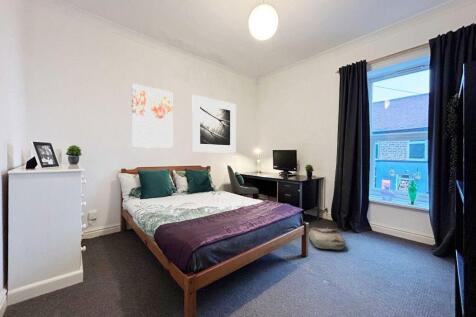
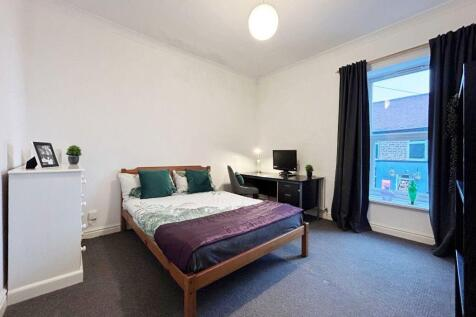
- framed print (215, 126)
- wall art (153, 118)
- bag (325, 236)
